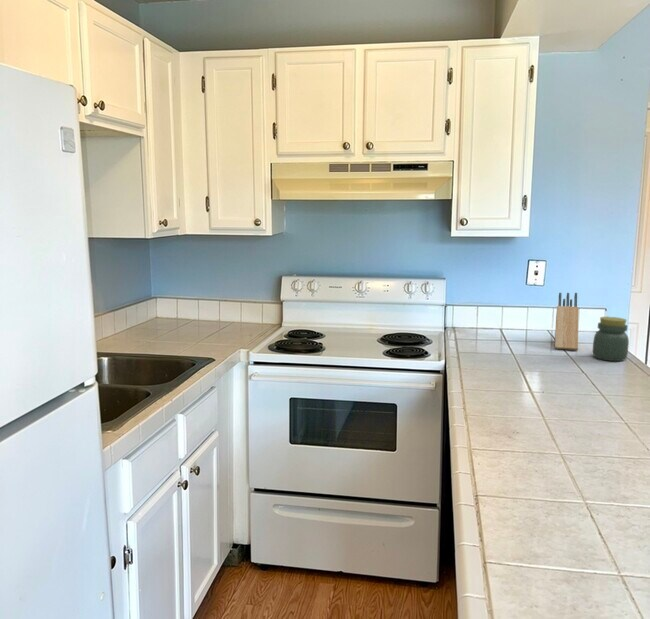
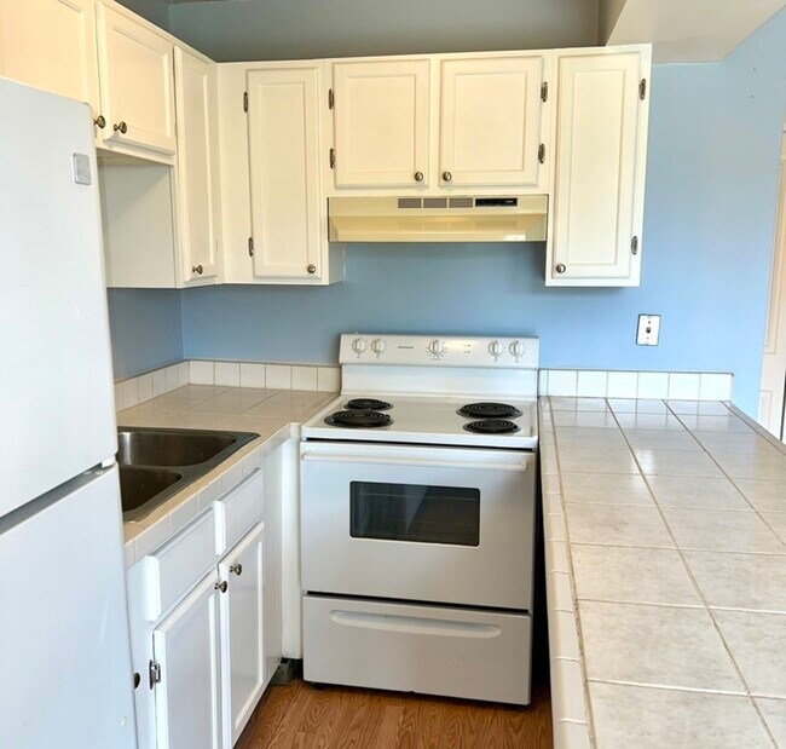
- knife block (567, 319)
- jar (611, 338)
